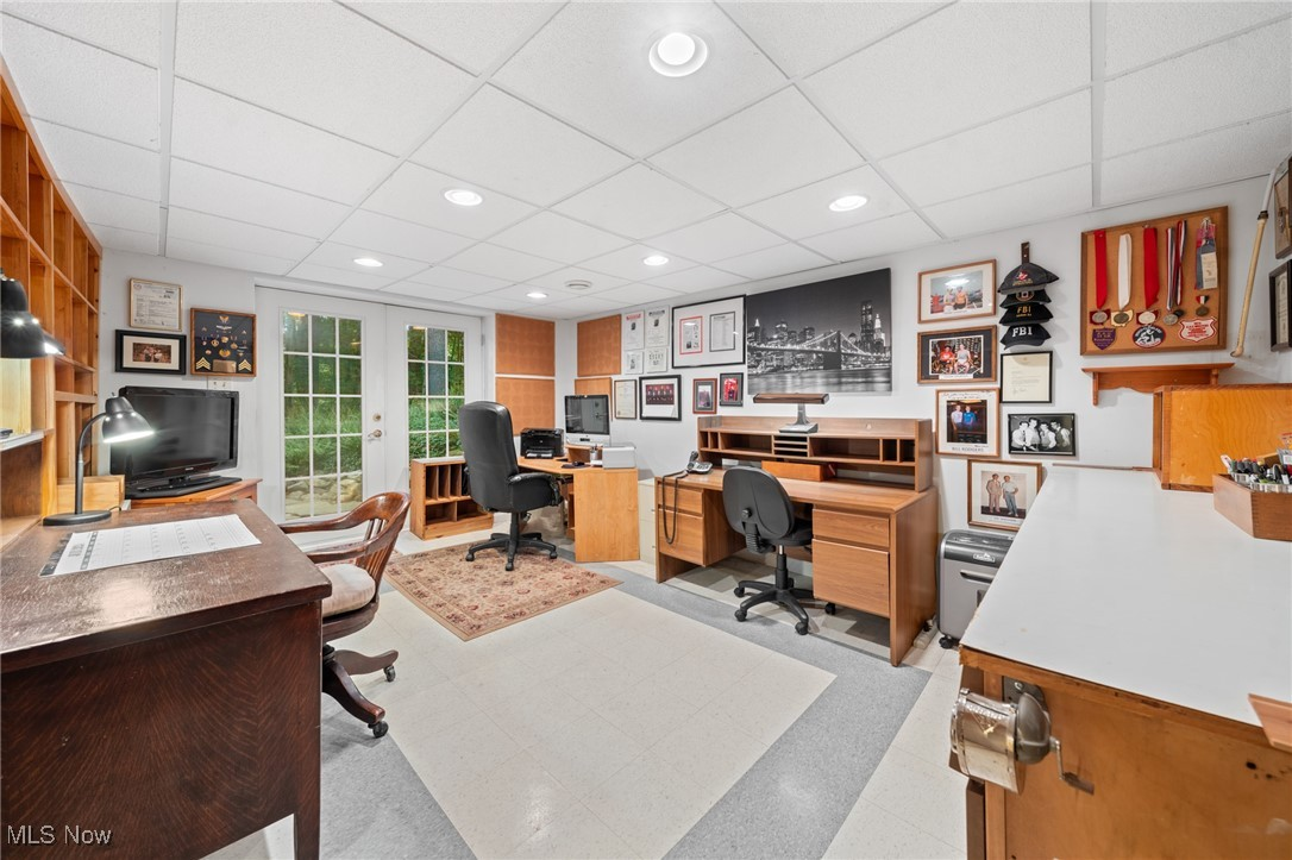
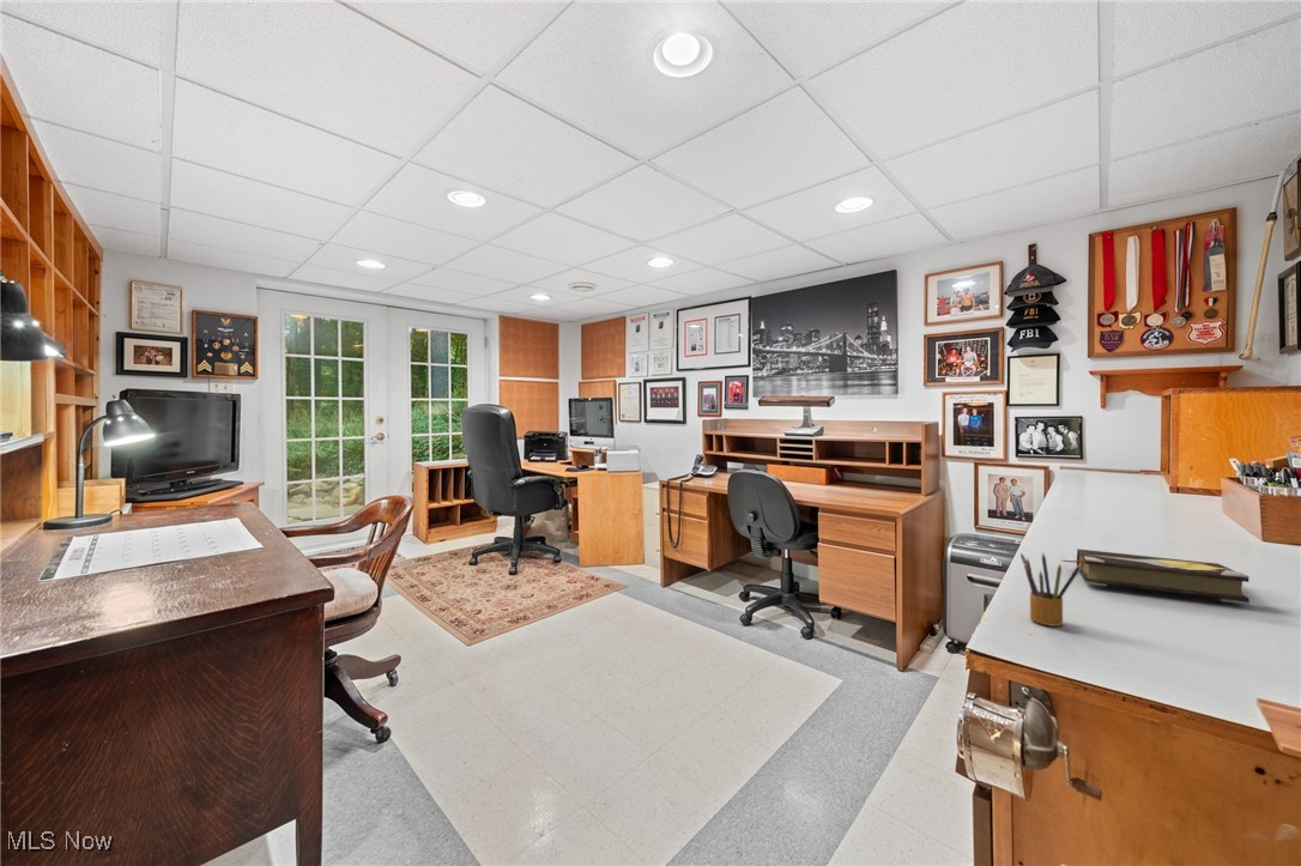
+ hardback book (1151, 570)
+ pencil box (1048, 588)
